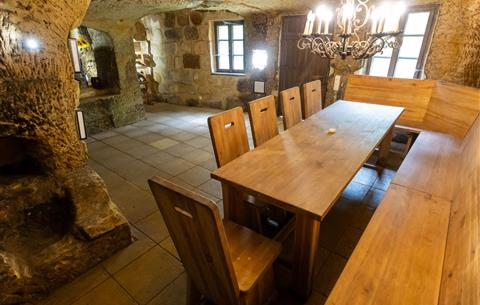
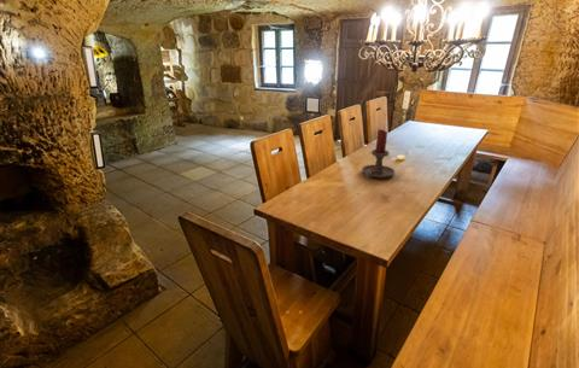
+ candle holder (378, 153)
